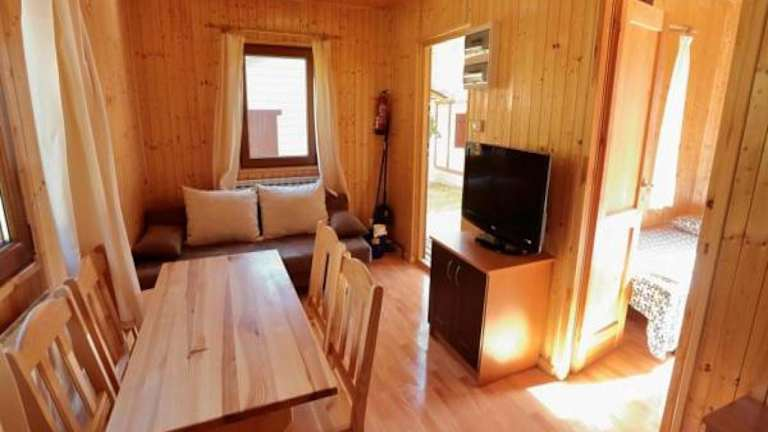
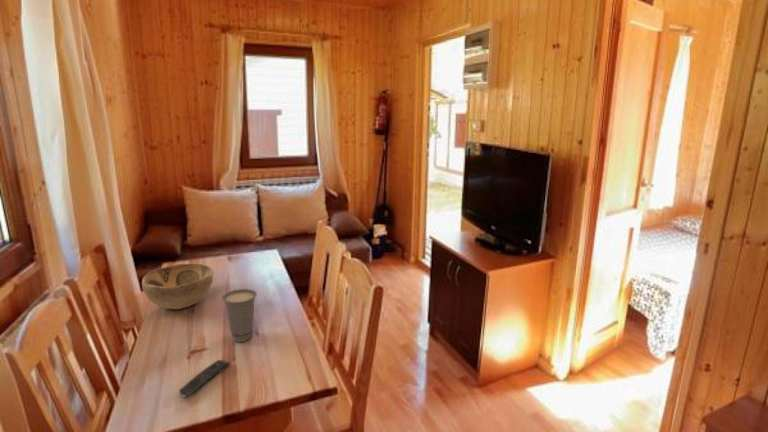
+ decorative bowl (179, 289)
+ cup (241, 316)
+ remote control (204, 377)
